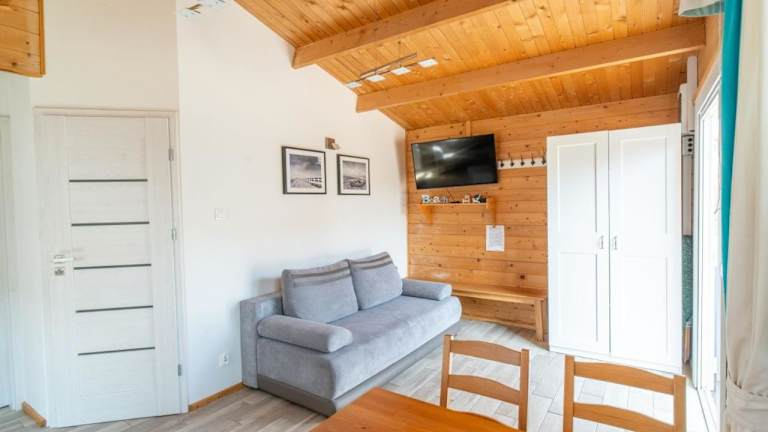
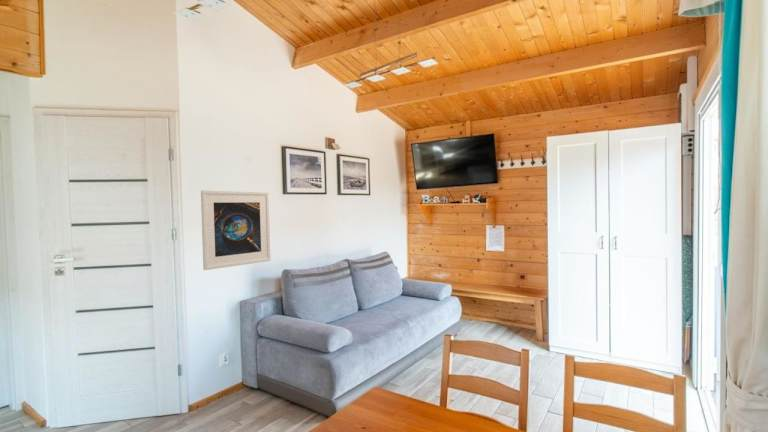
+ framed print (238, 228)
